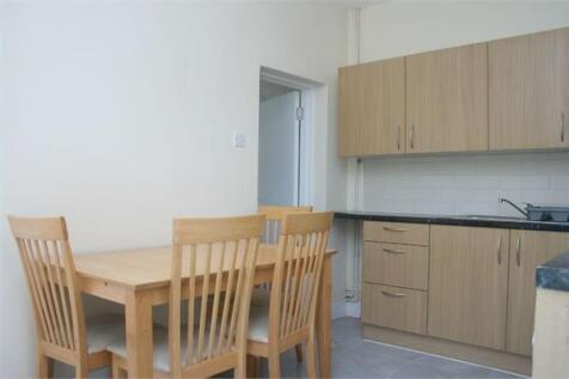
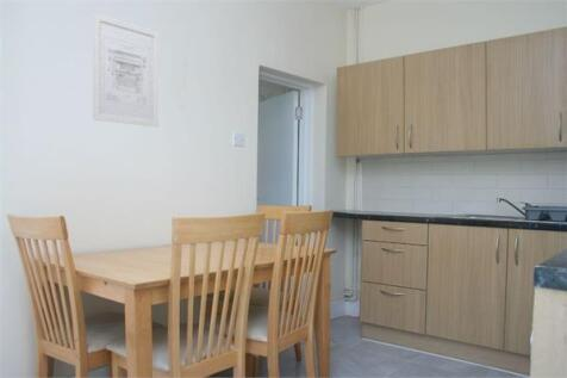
+ wall art (127, 73)
